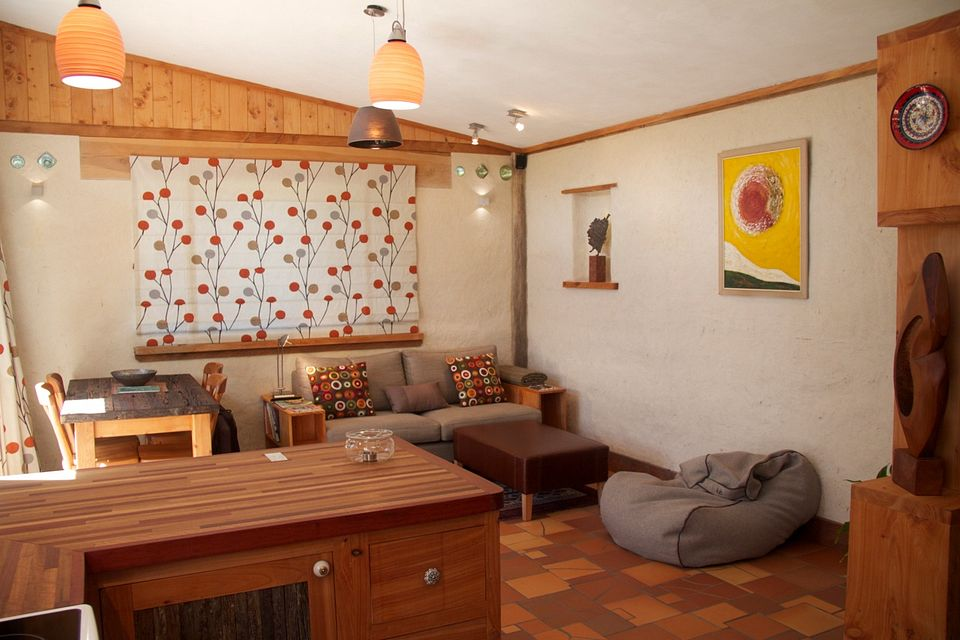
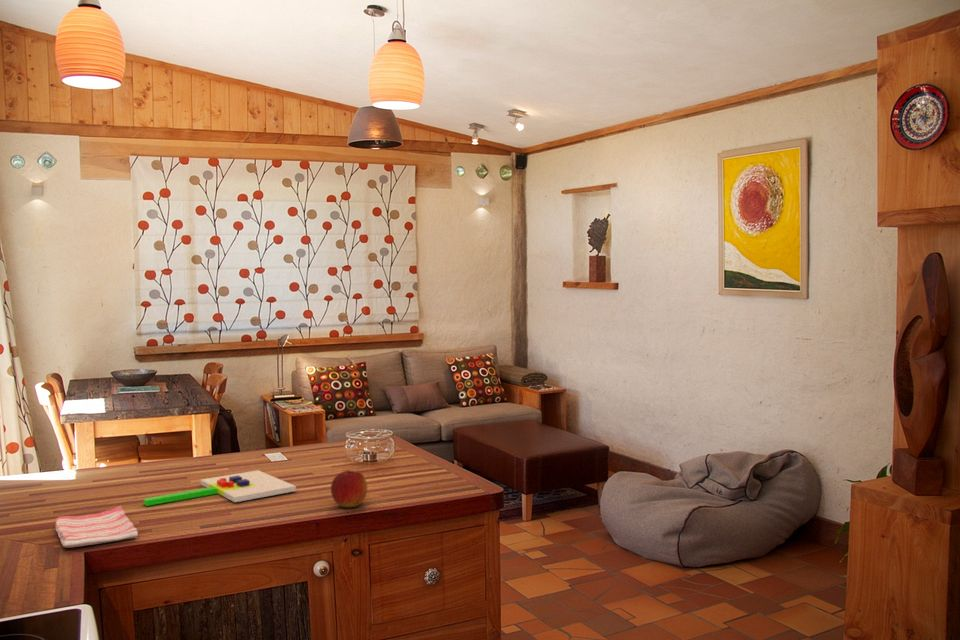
+ apple (349, 488)
+ dish towel (95, 526)
+ chopping board (214, 488)
